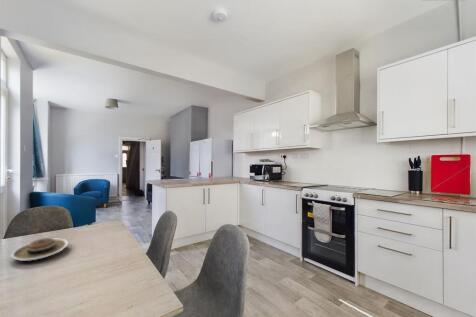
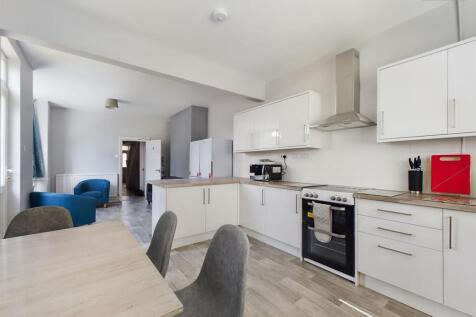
- plate (41, 246)
